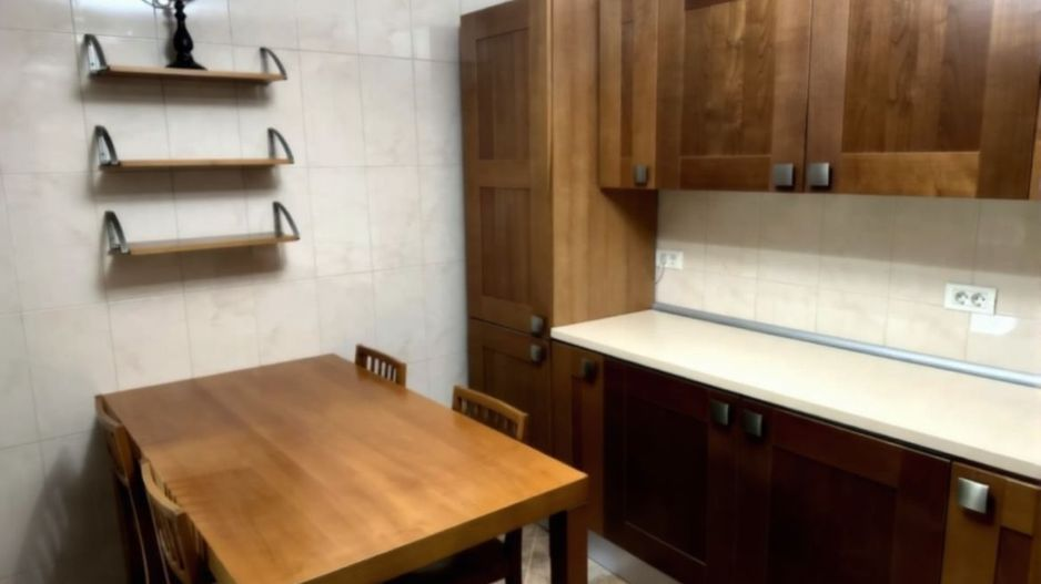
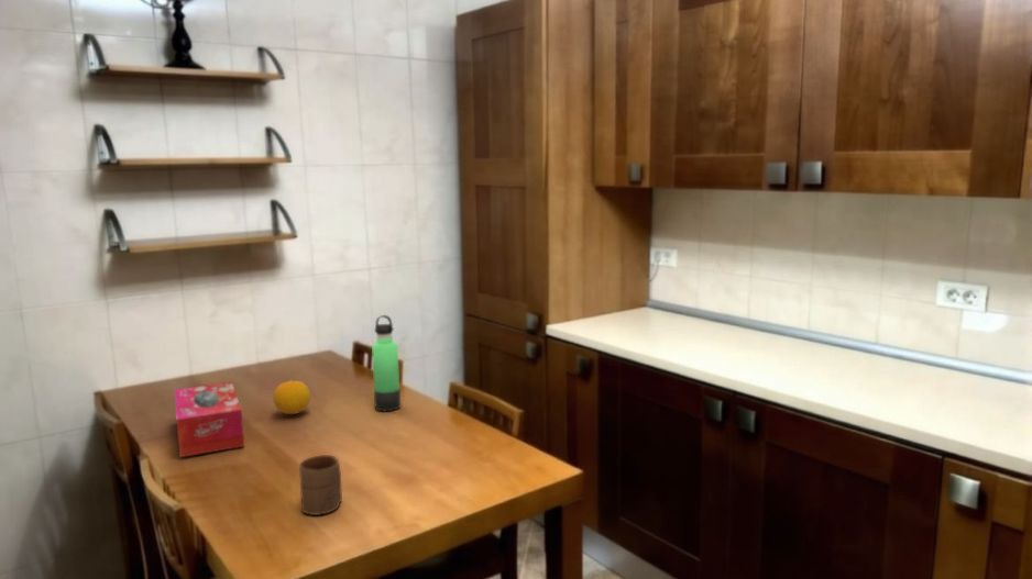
+ cup (321, 483)
+ tissue box (208, 416)
+ thermos bottle (385, 361)
+ fruit (292, 397)
